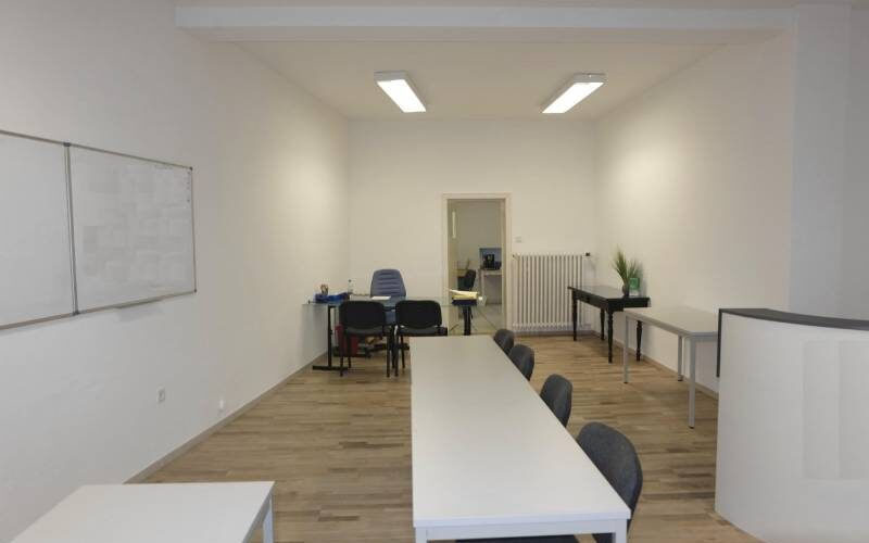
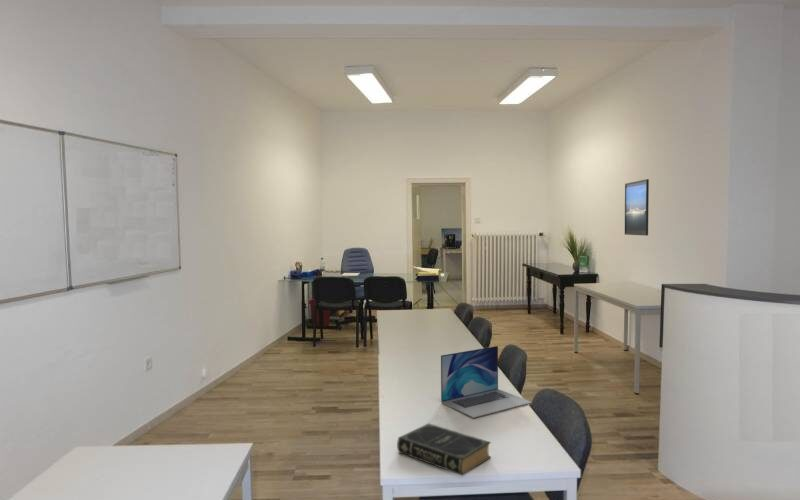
+ laptop (486, 379)
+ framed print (636, 208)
+ book (443, 447)
